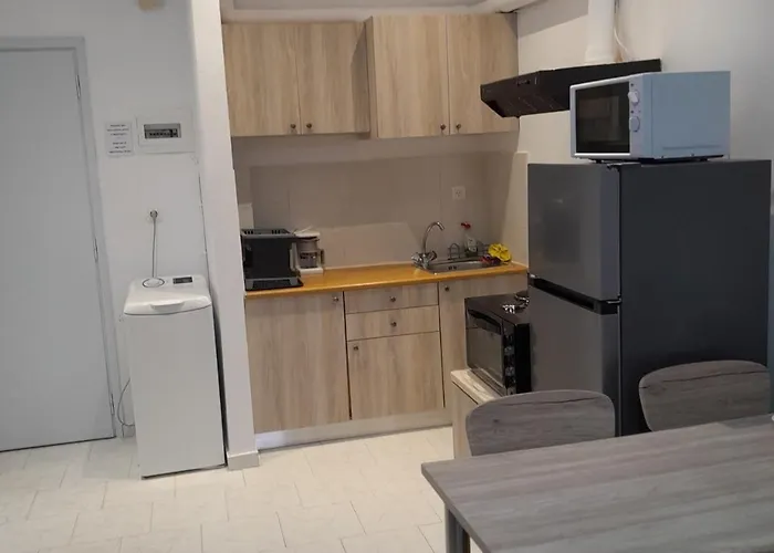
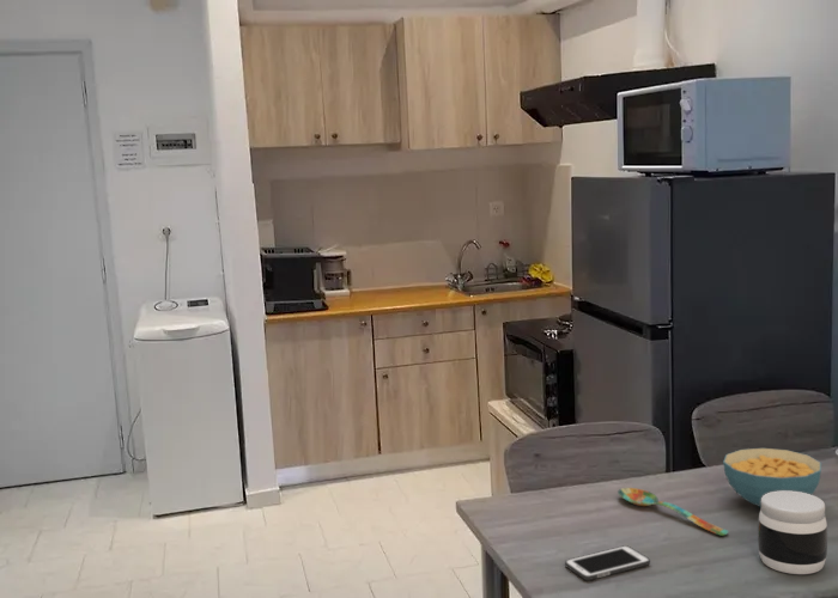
+ cereal bowl (771, 483)
+ cell phone (607, 562)
+ jar (791, 531)
+ spoon (670, 508)
